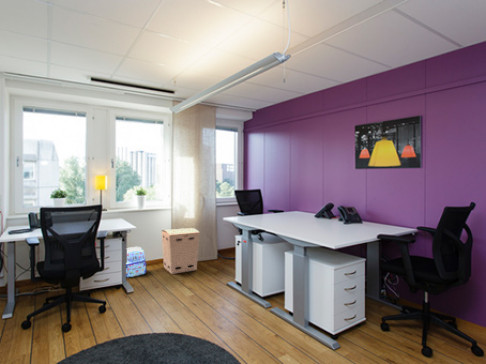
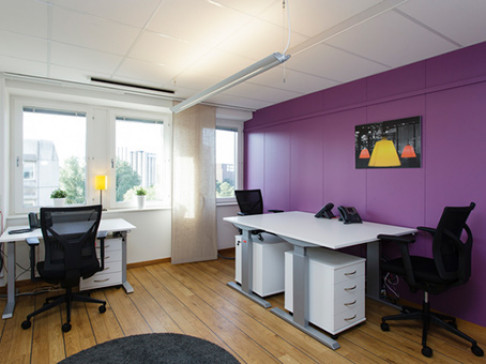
- backpack (134, 260)
- cardboard box (180, 249)
